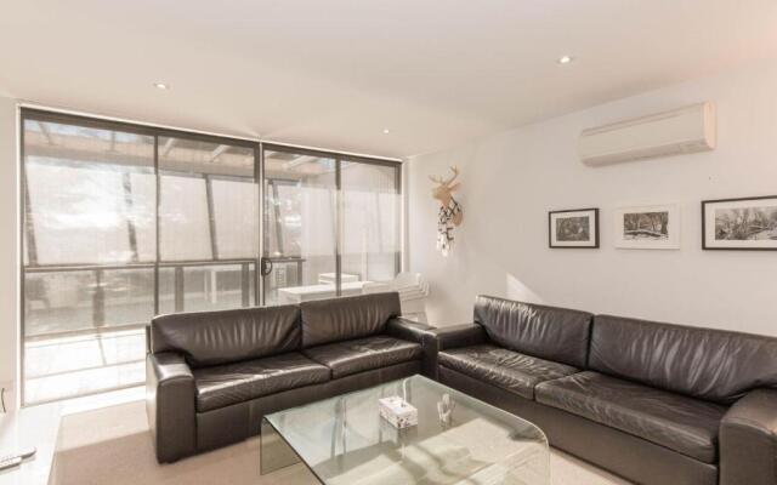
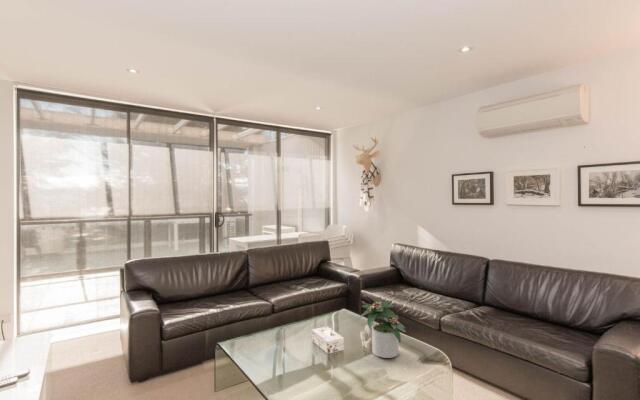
+ potted plant (381, 327)
